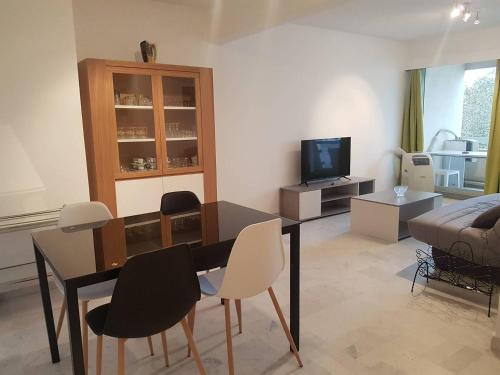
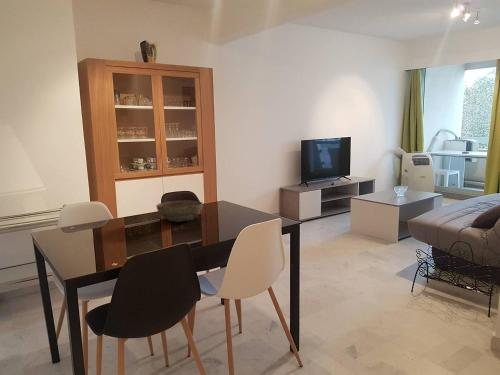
+ bowl (180, 211)
